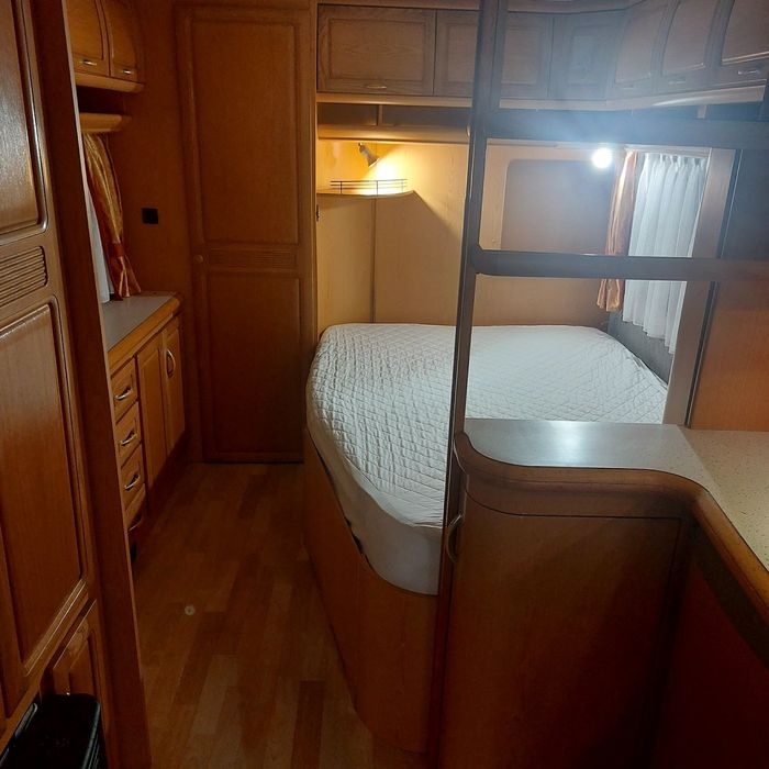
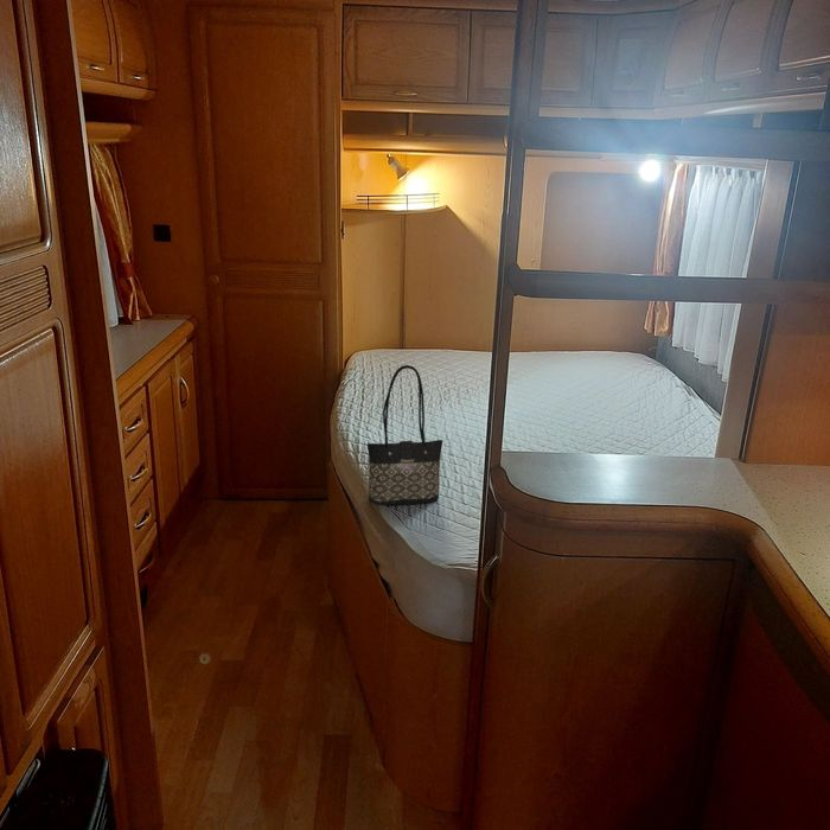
+ tote bag (406, 441)
